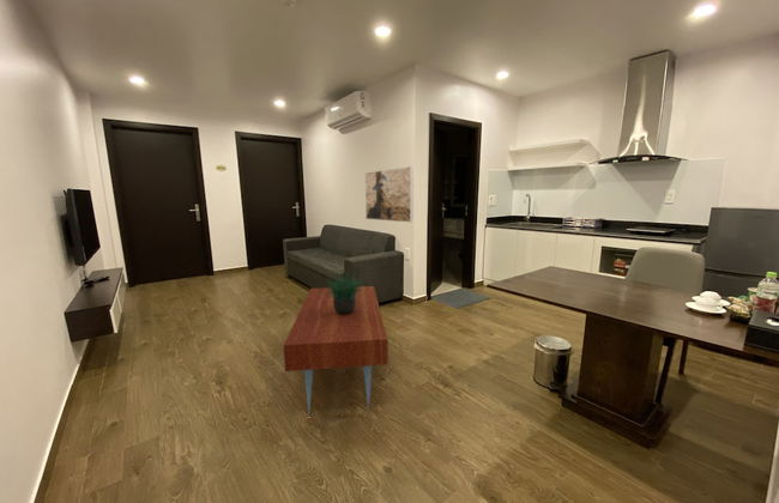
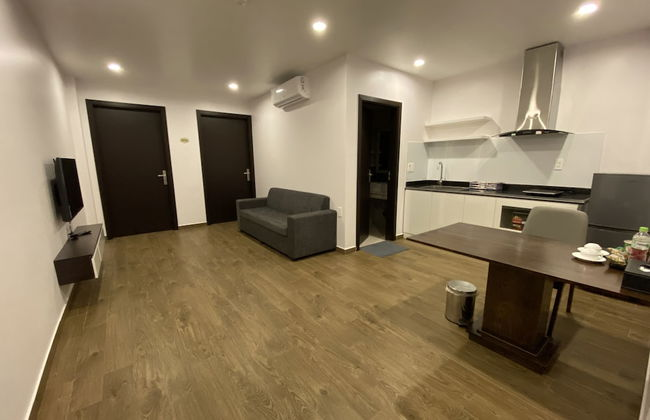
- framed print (386, 195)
- potted plant (344, 287)
- coffee table (340, 337)
